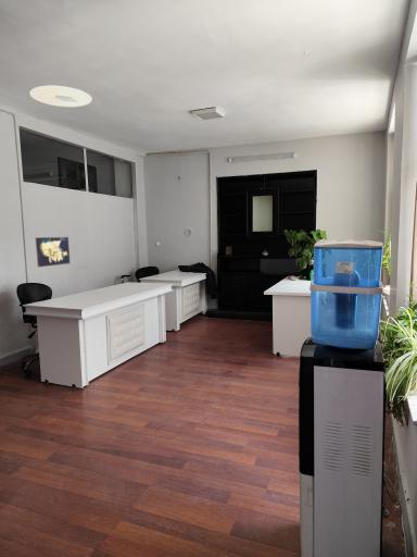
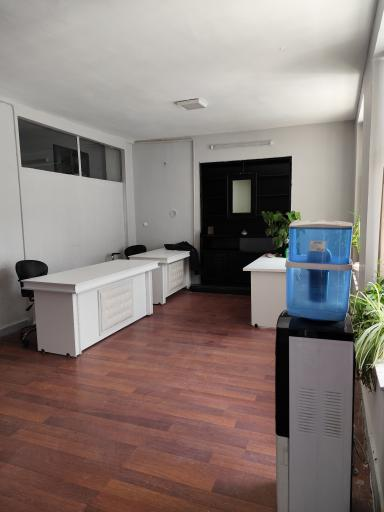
- map (54, 251)
- ceiling light (61, 94)
